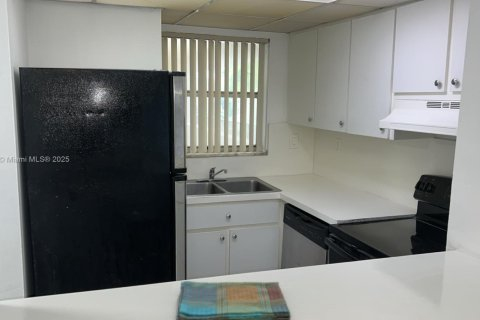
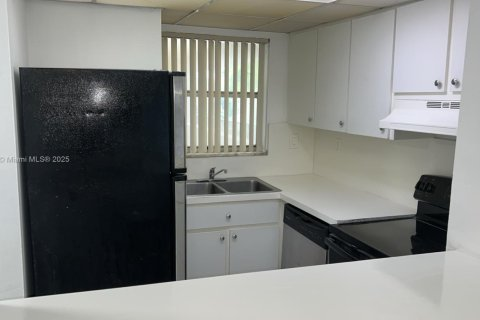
- dish towel (231, 298)
